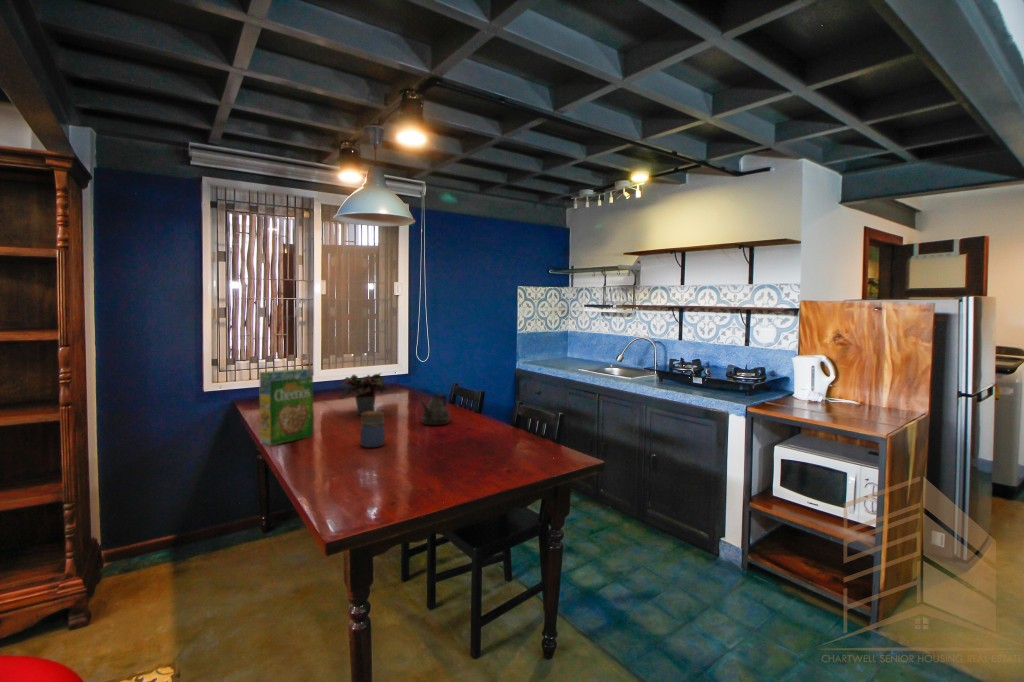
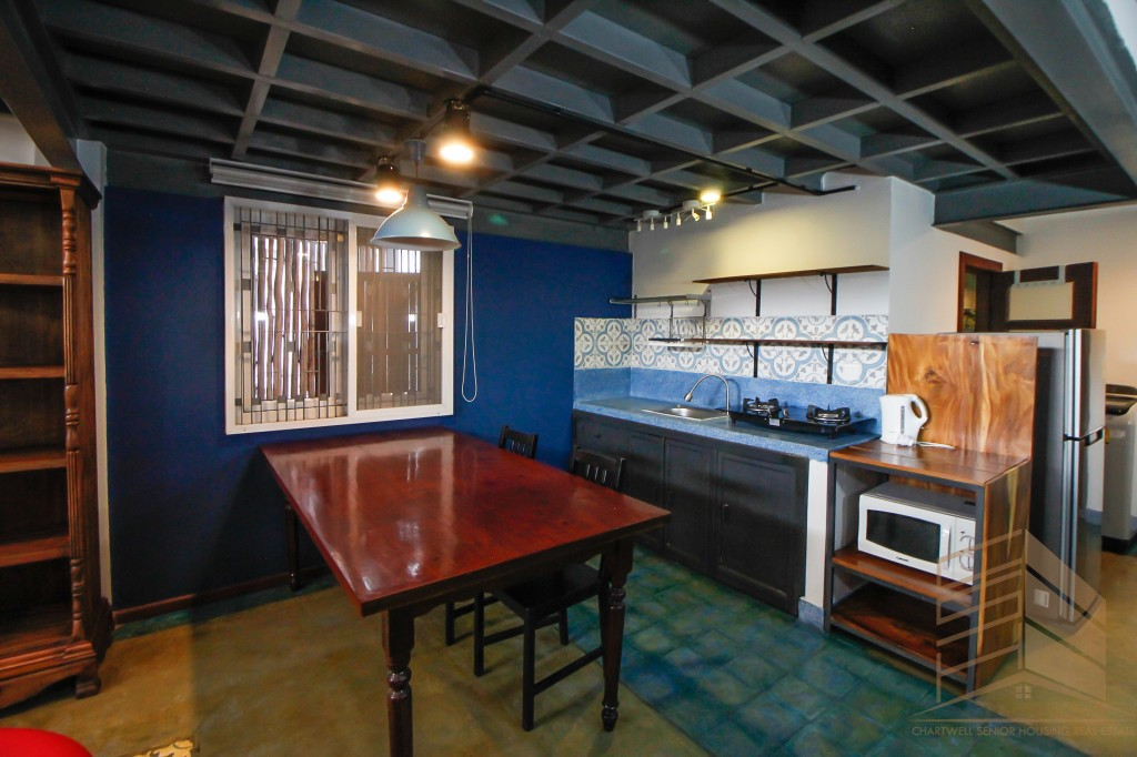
- teapot (432, 409)
- potted plant (364, 394)
- jar (372, 428)
- cereal box (287, 405)
